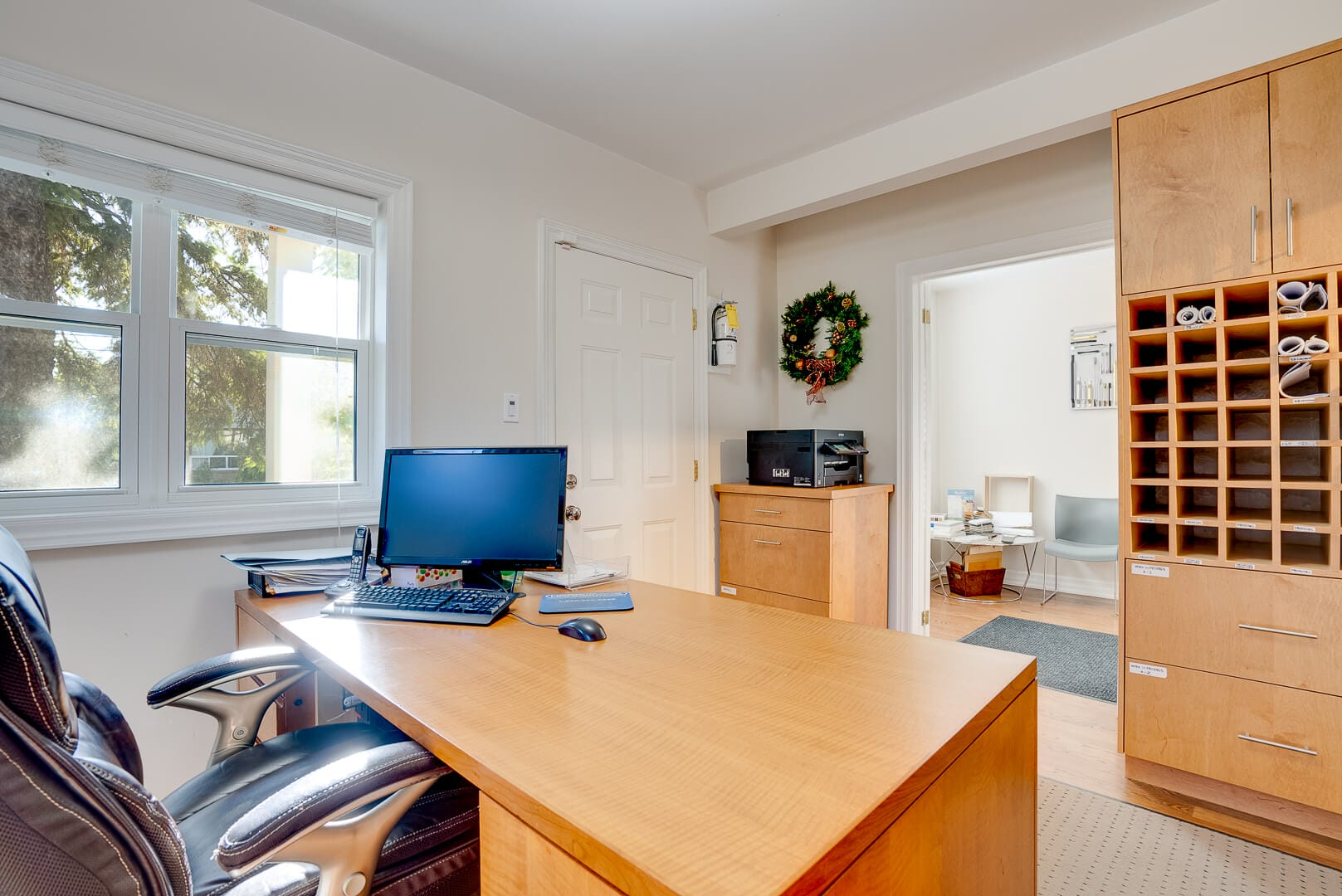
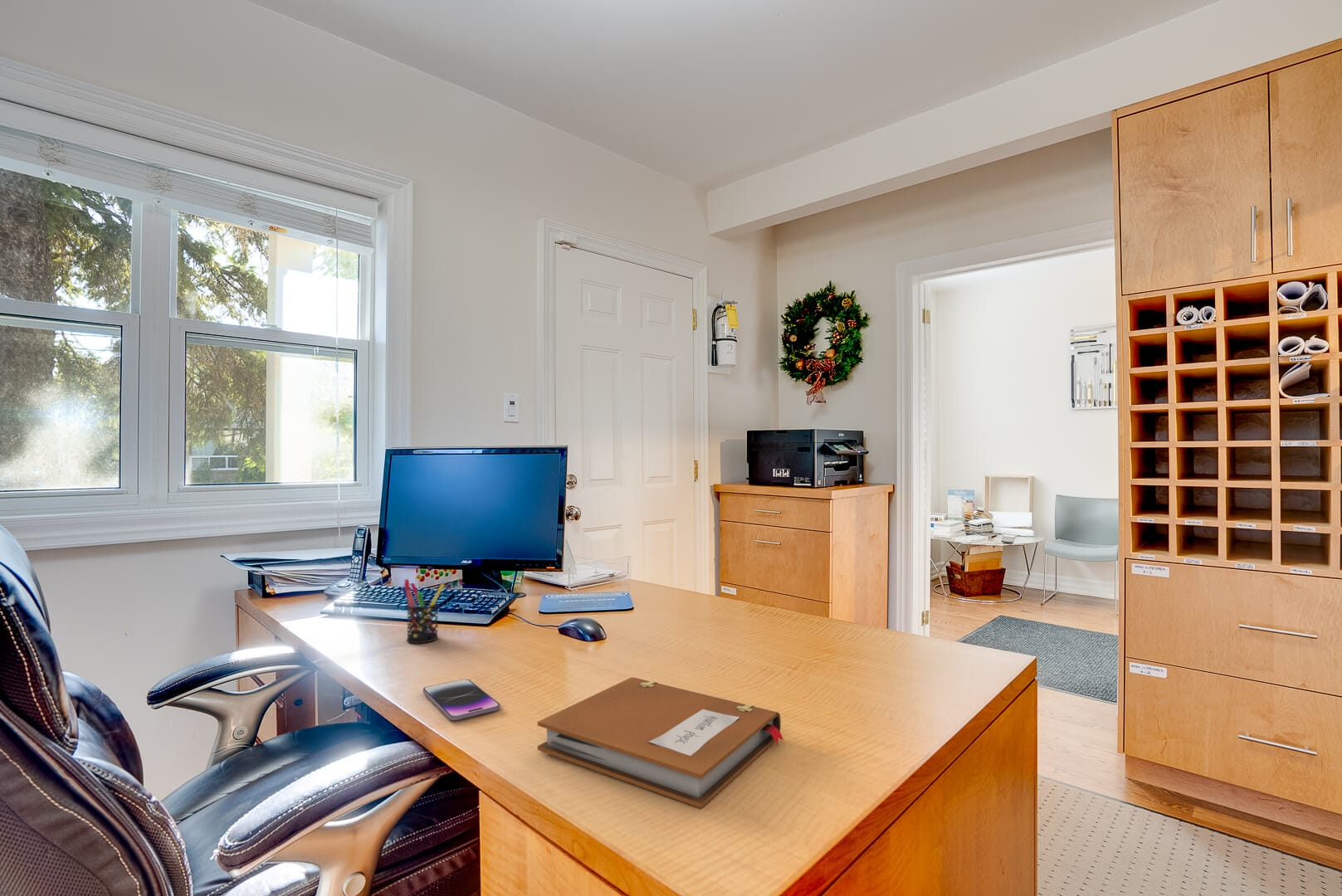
+ notebook (666, 730)
+ pen holder (420, 609)
+ smartphone (460, 698)
